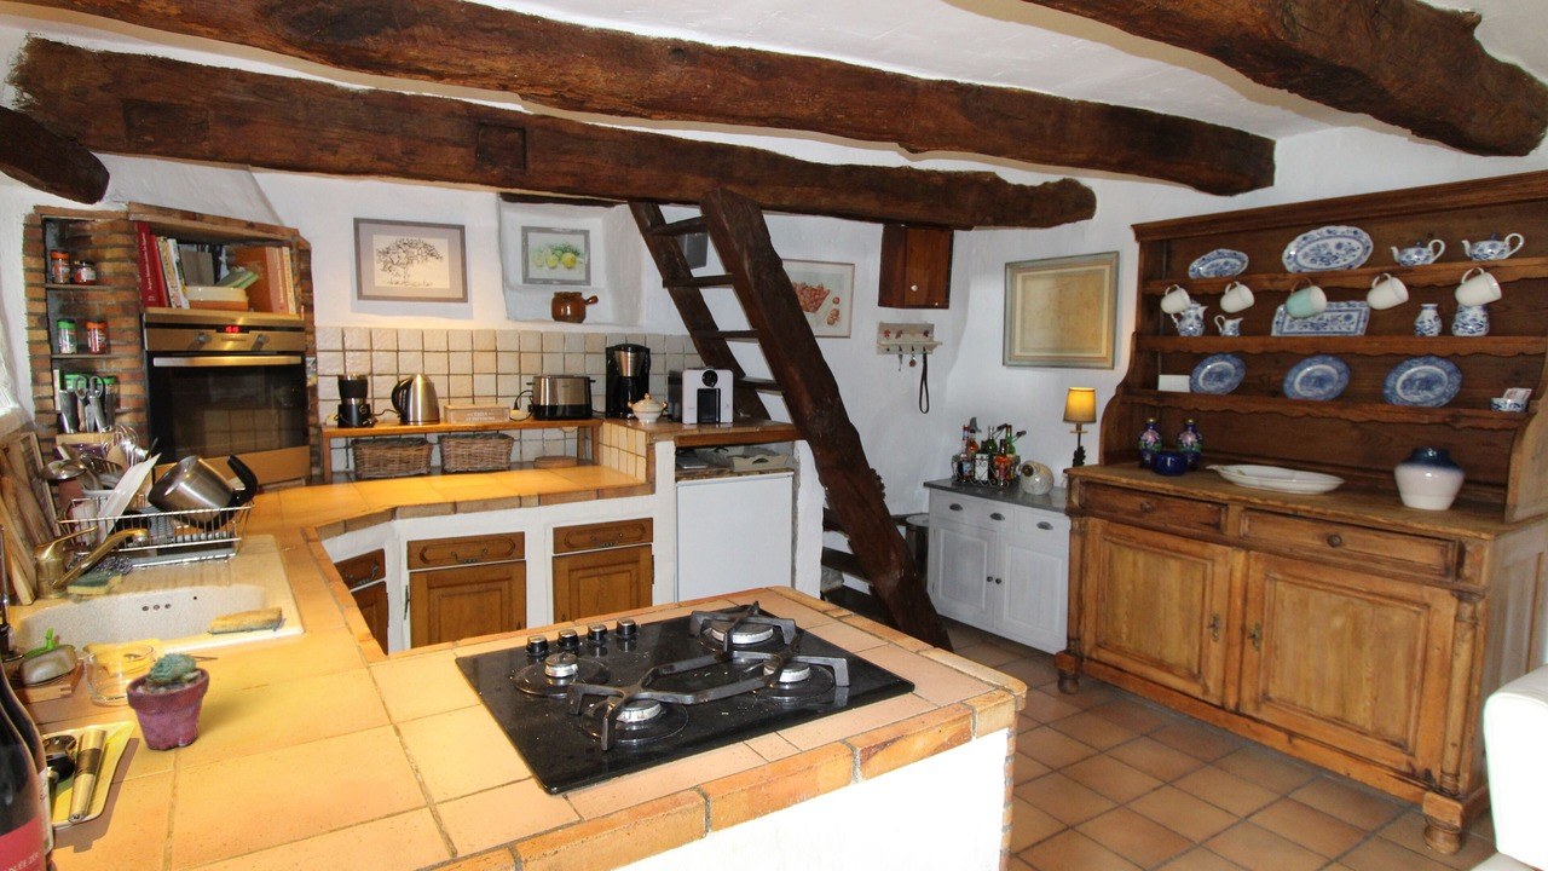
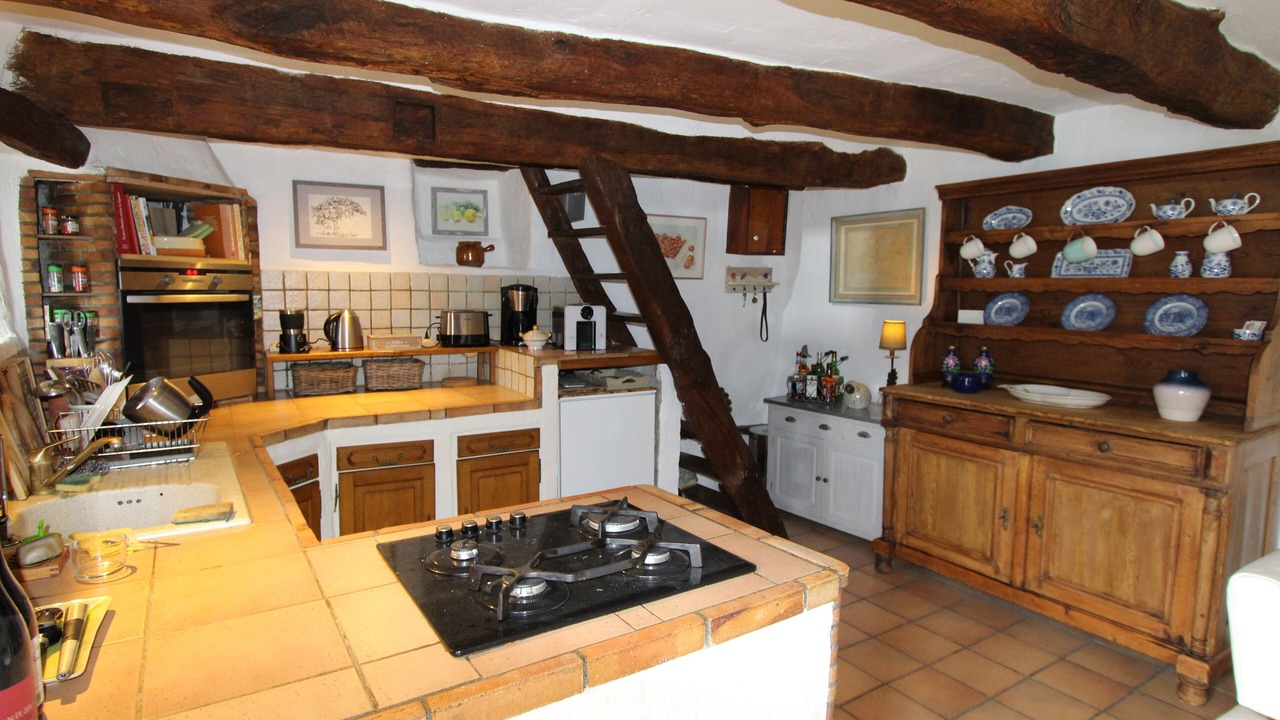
- potted succulent (169, 697)
